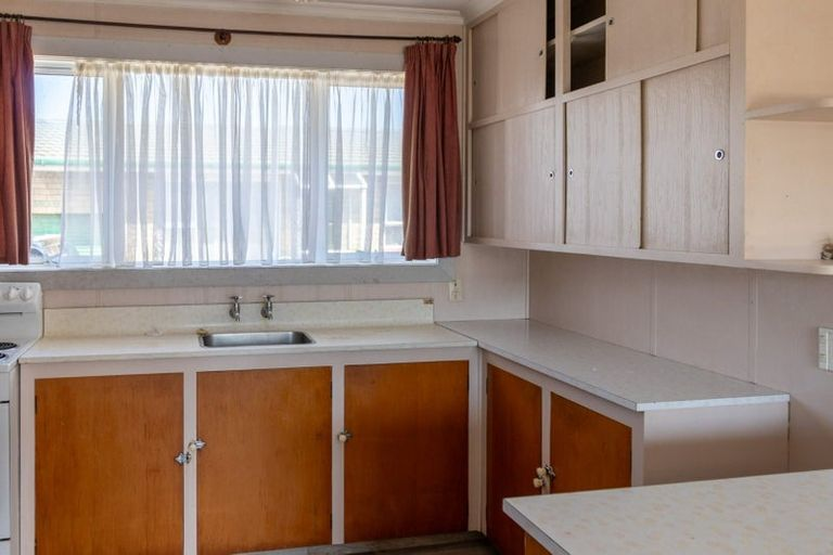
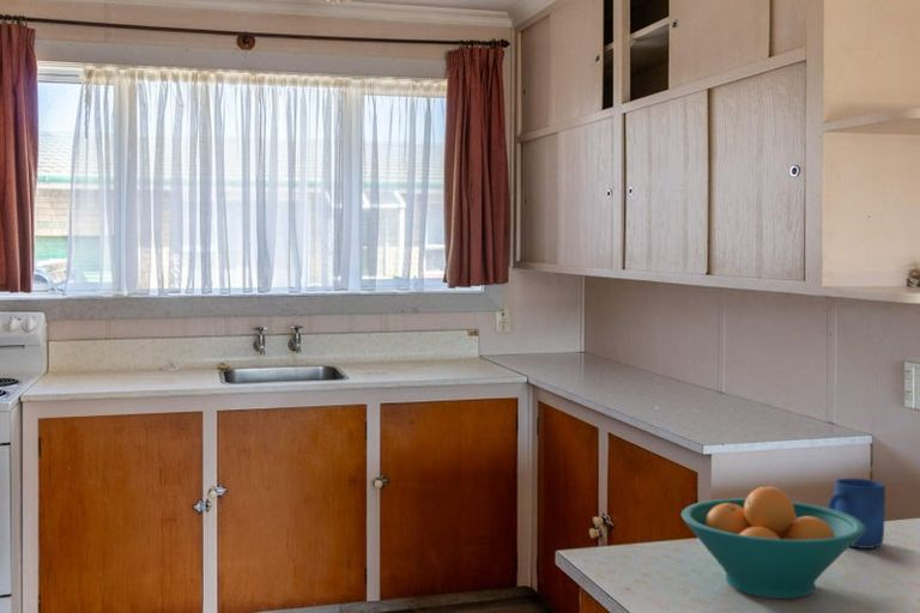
+ fruit bowl (769, 536)
+ mug (852, 514)
